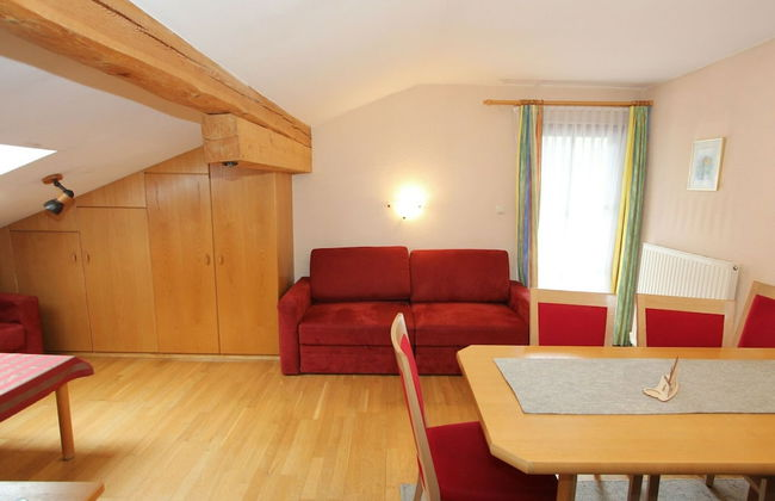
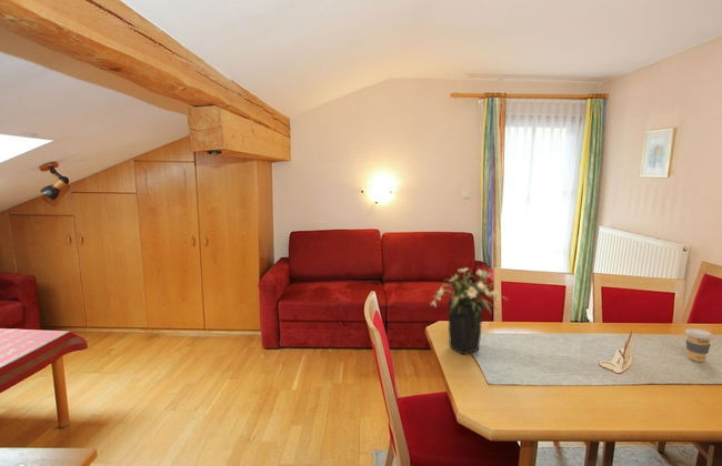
+ flower arrangement (467, 308)
+ coffee cup (696, 345)
